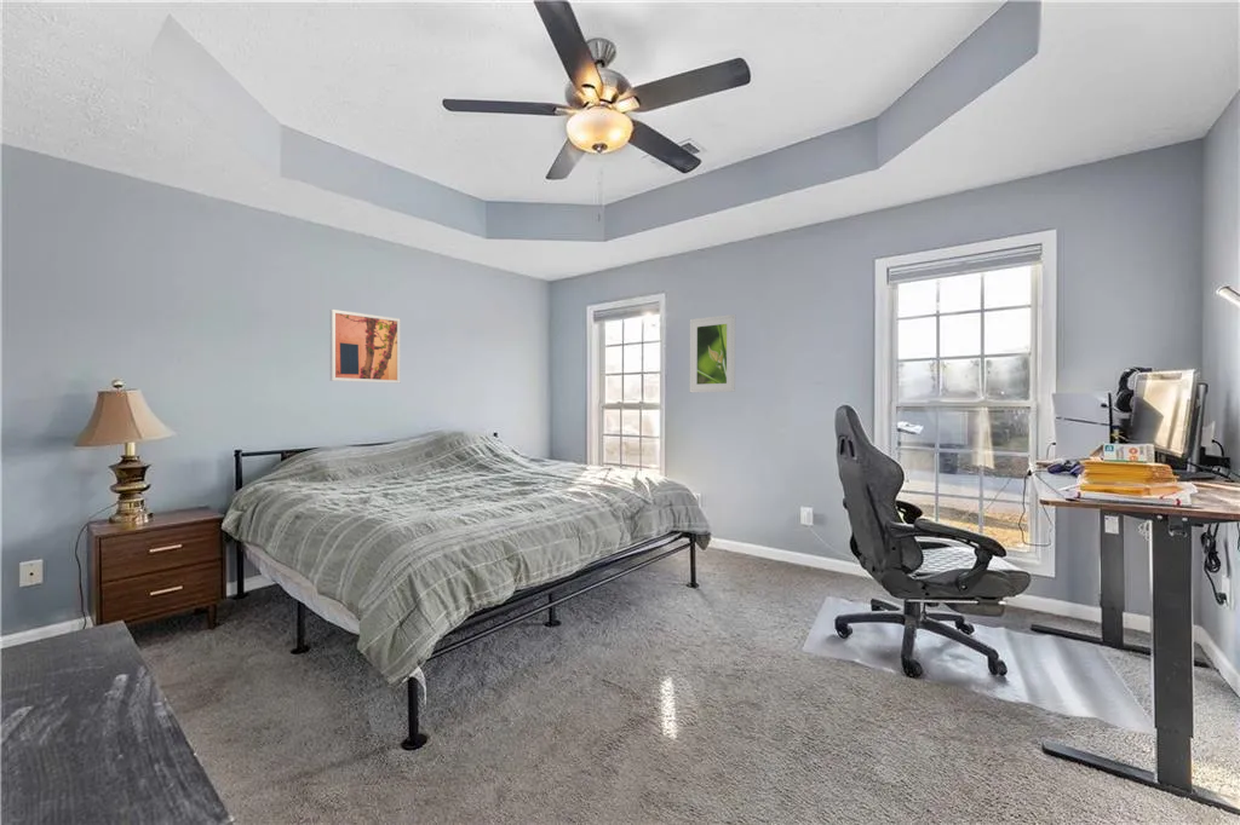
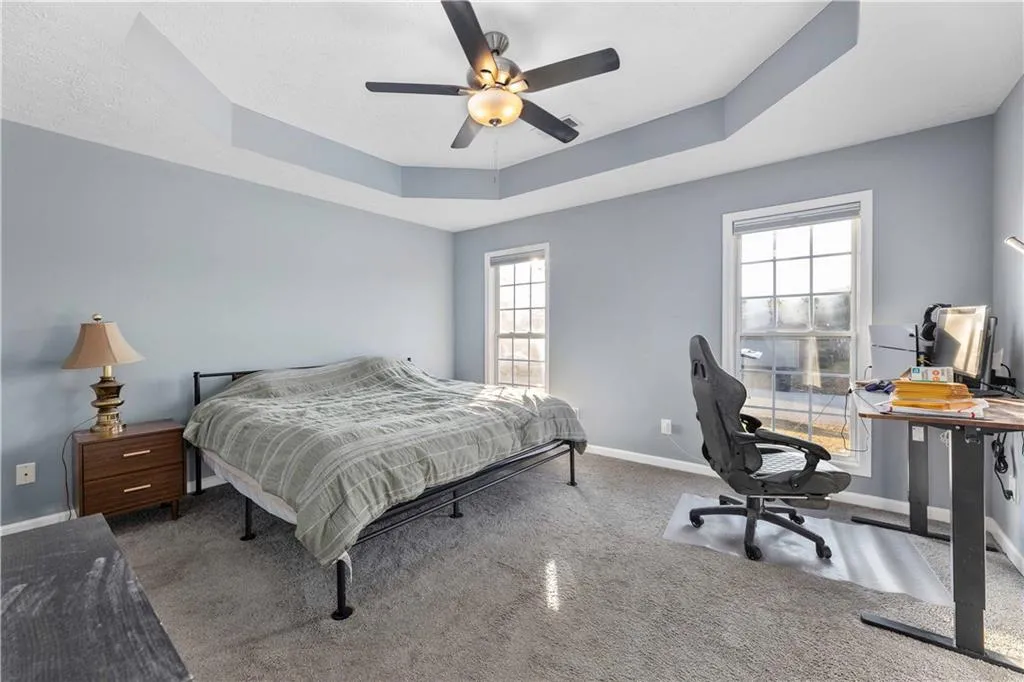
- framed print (711, 354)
- wall art (366, 347)
